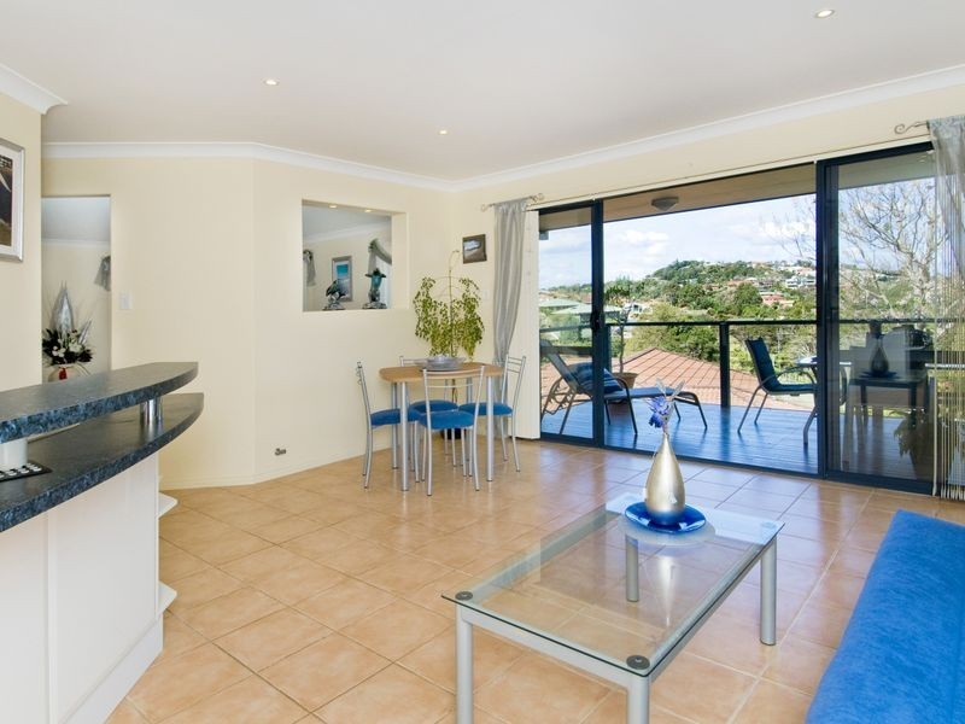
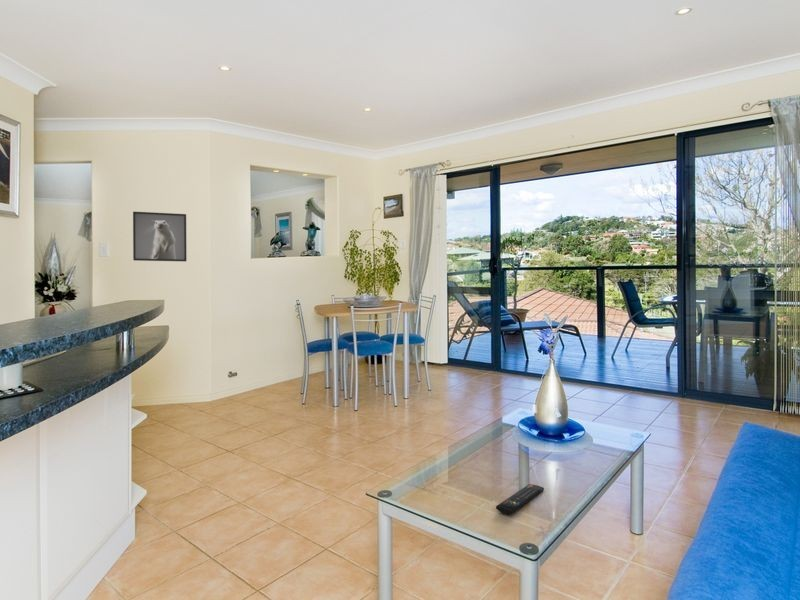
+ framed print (160, 236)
+ remote control (521, 498)
